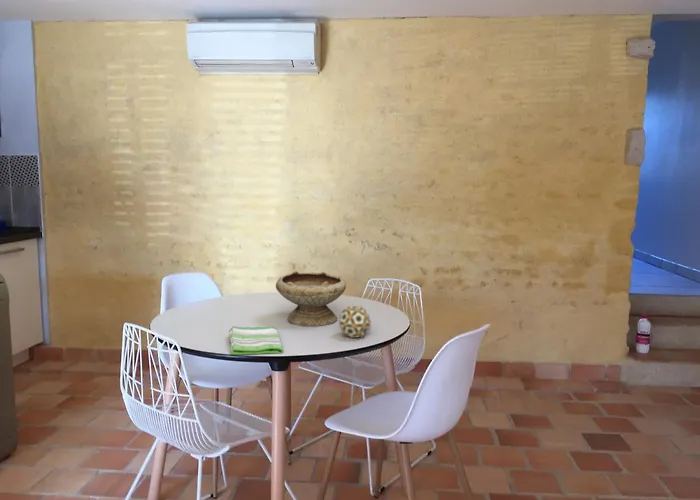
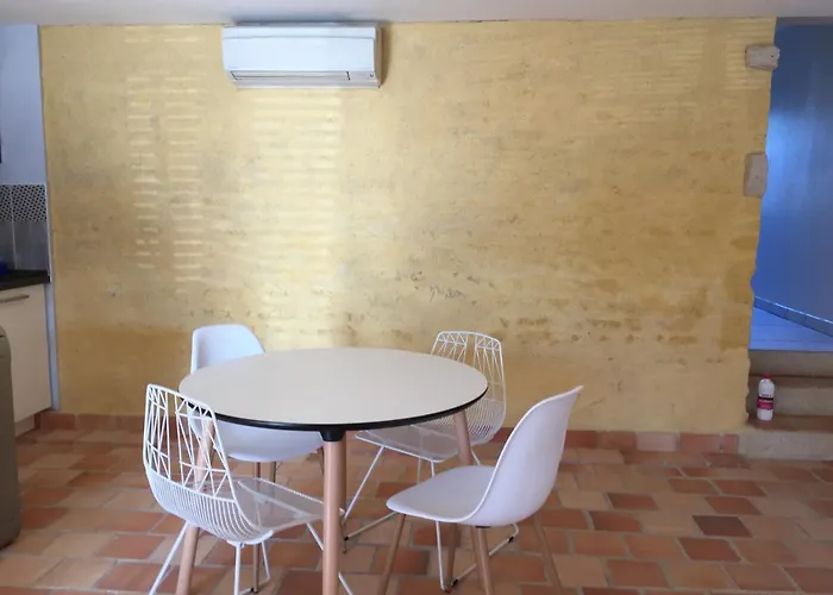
- bowl (310, 297)
- dish towel (255, 339)
- decorative ball (354, 321)
